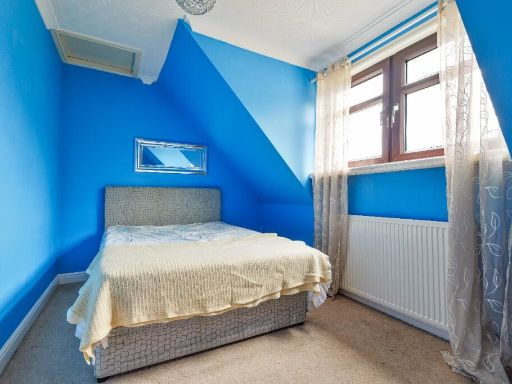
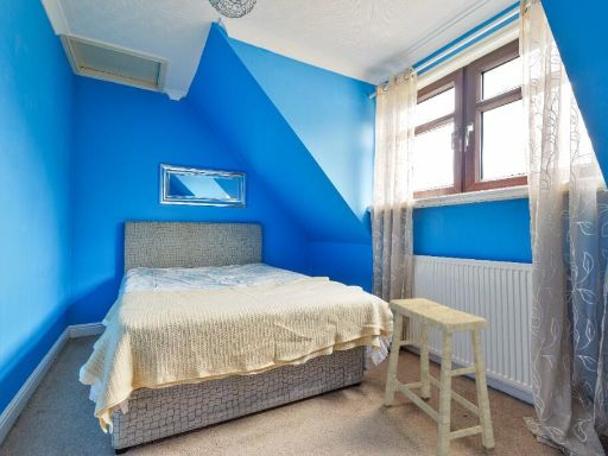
+ stool (428, 366)
